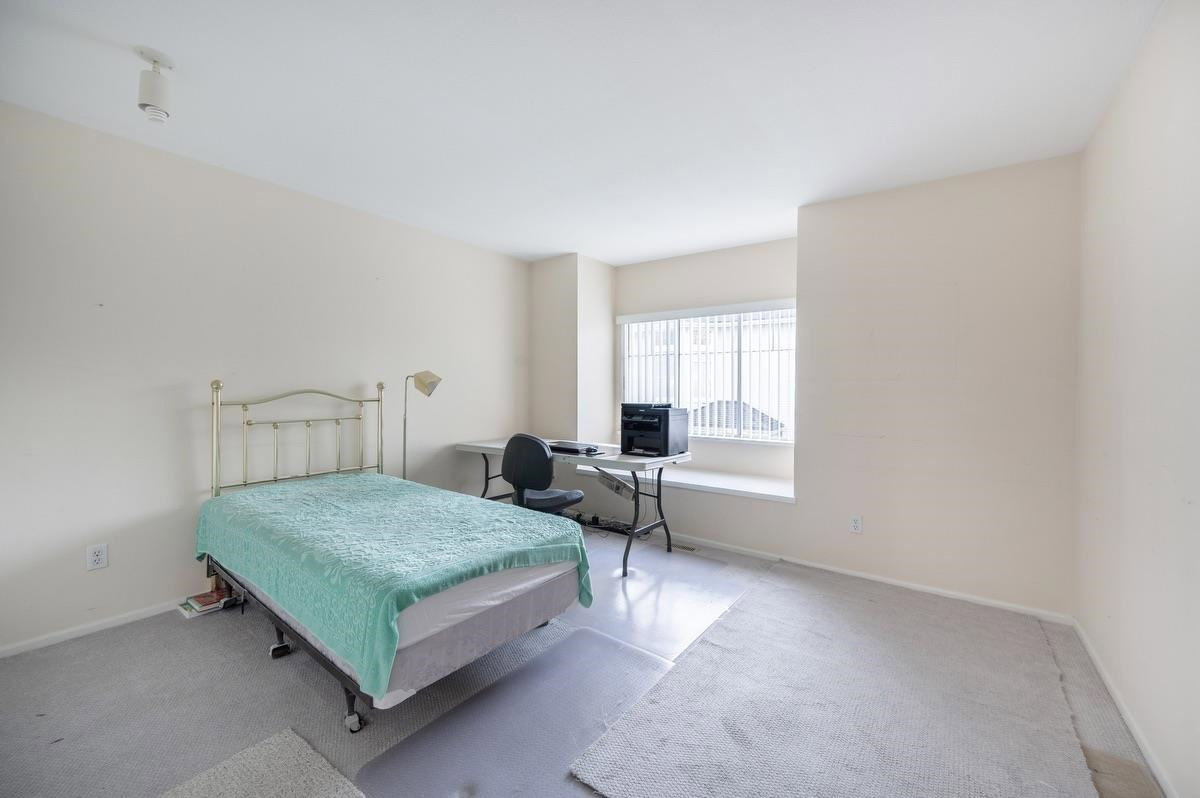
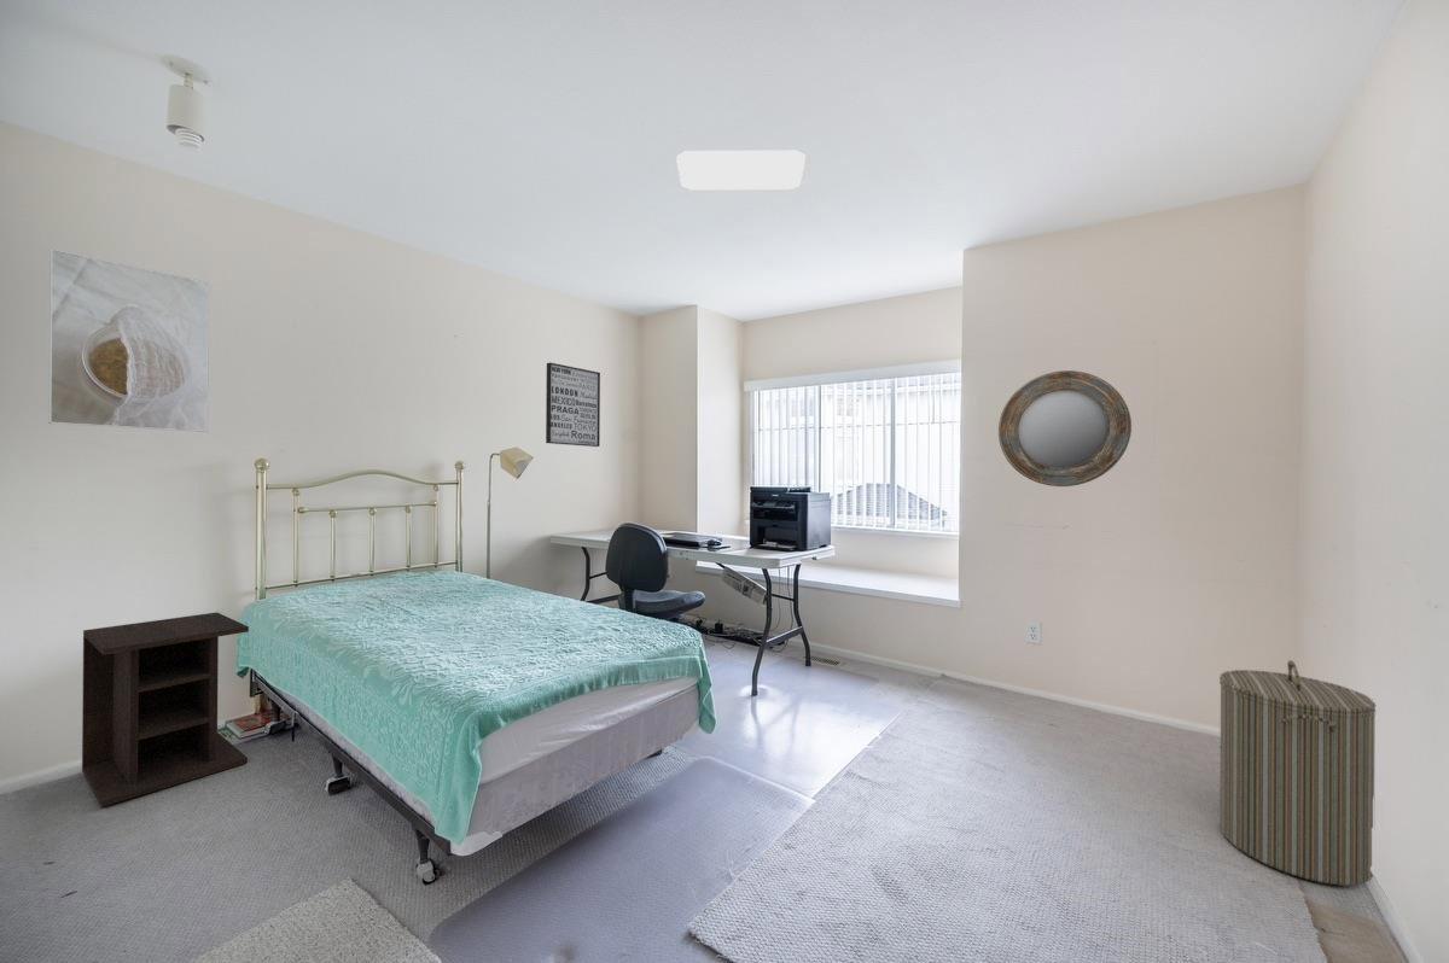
+ ceiling light (740, 170)
+ wall art (574, 405)
+ nightstand (167, 698)
+ laundry hamper (1292, 755)
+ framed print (134, 348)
+ home mirror (1060, 428)
